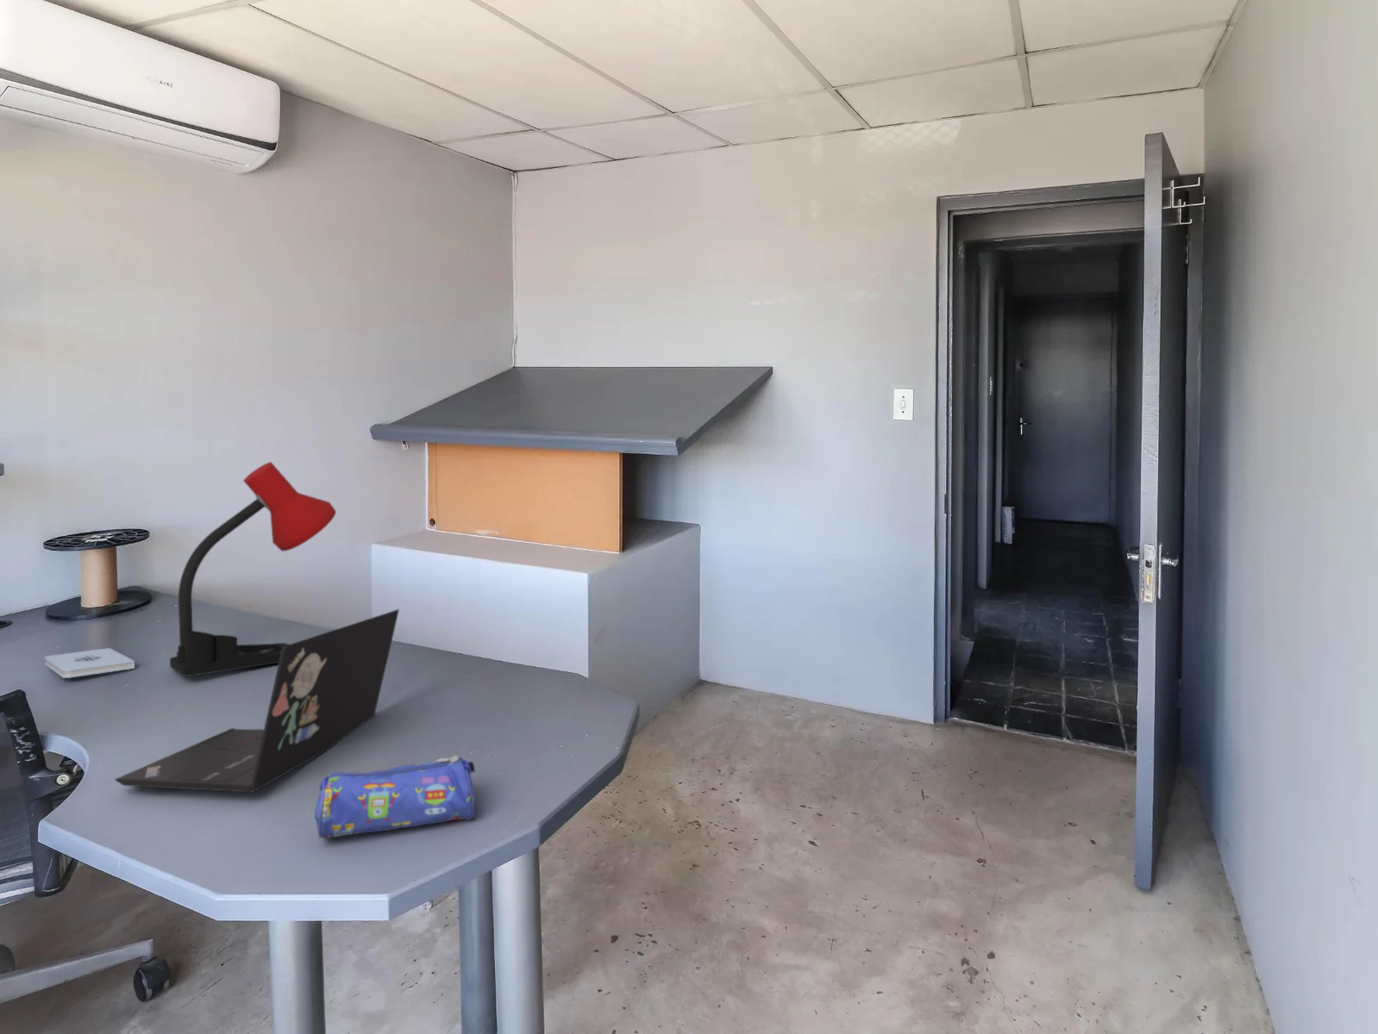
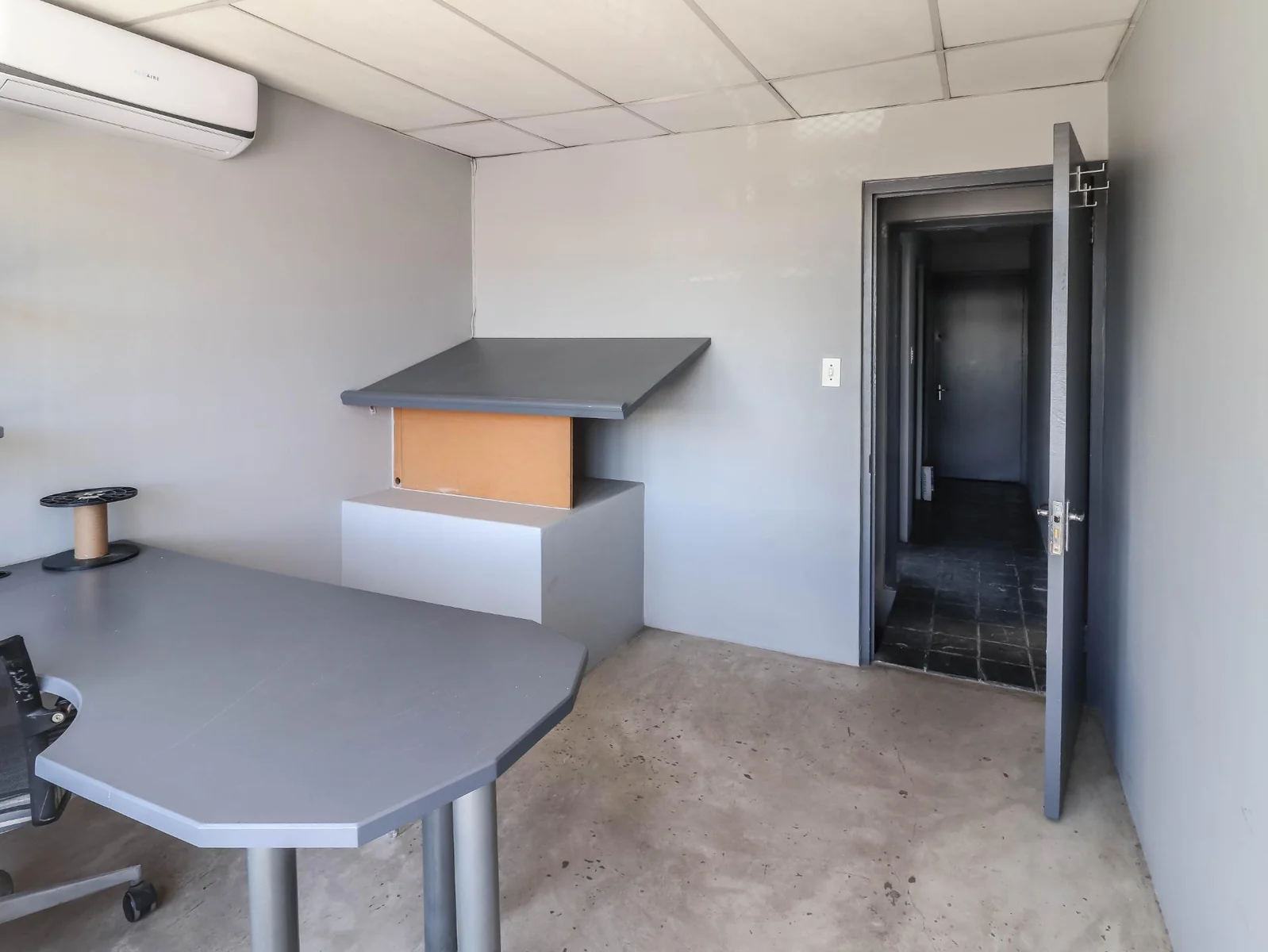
- notepad (88, 661)
- pencil case (399, 794)
- desk lamp (273, 542)
- laptop (273, 690)
